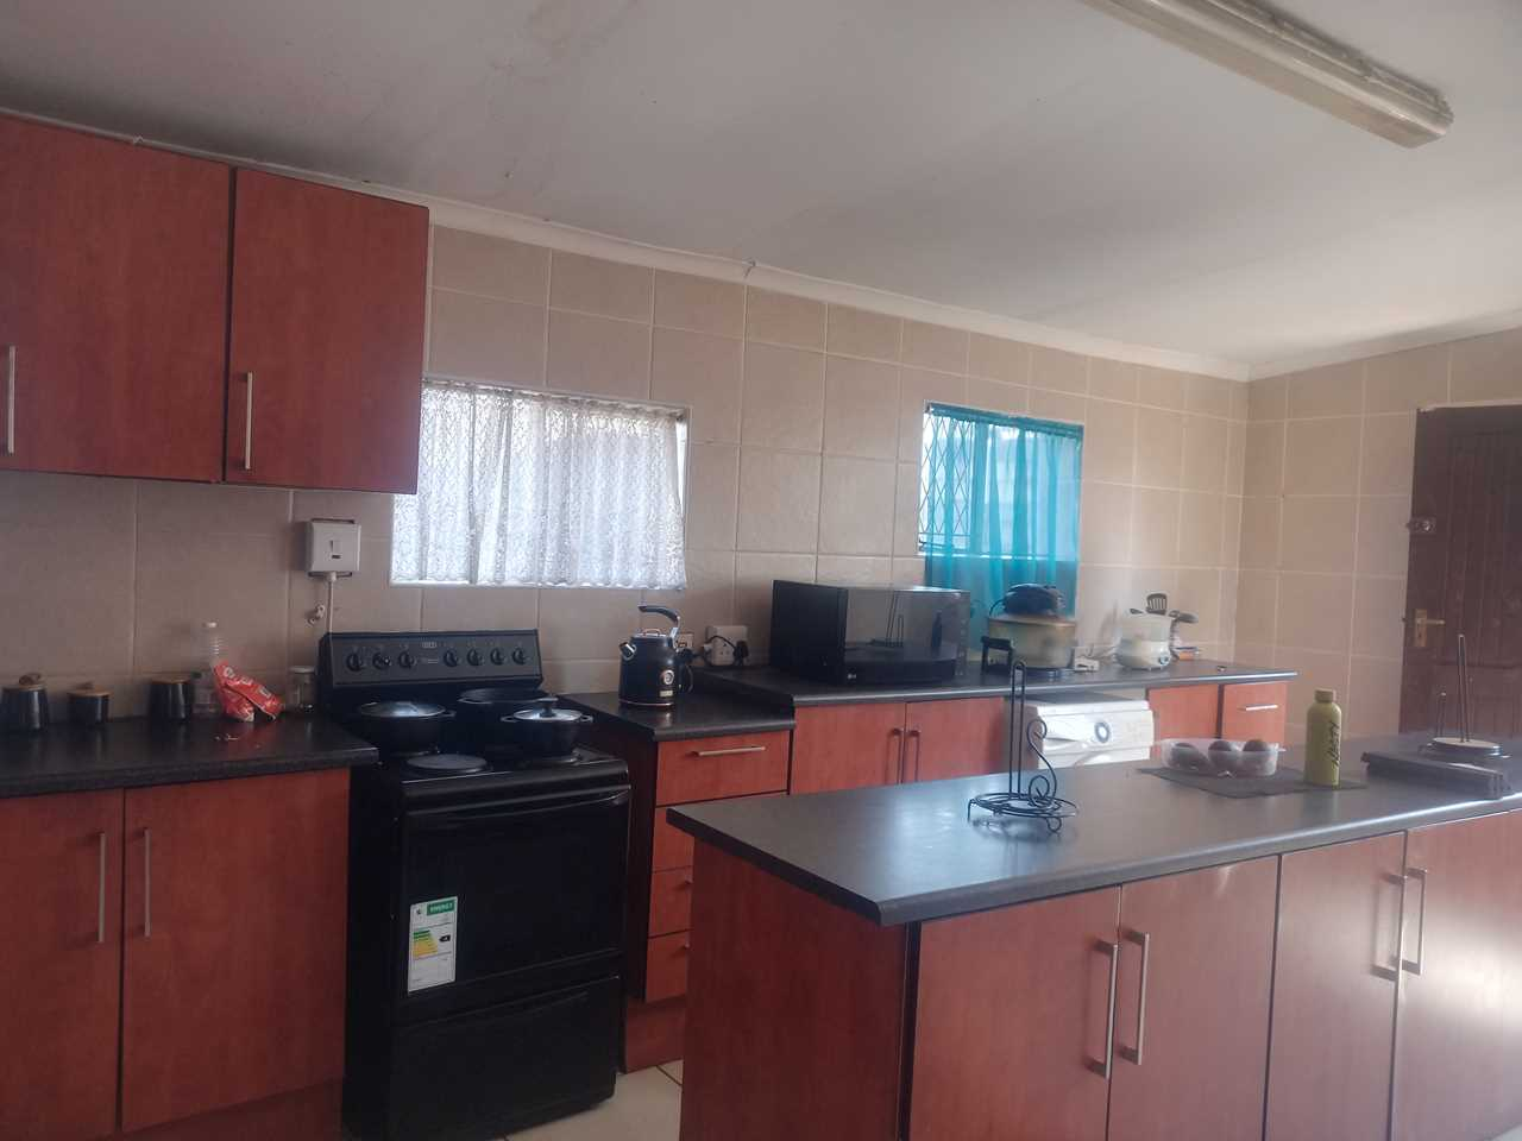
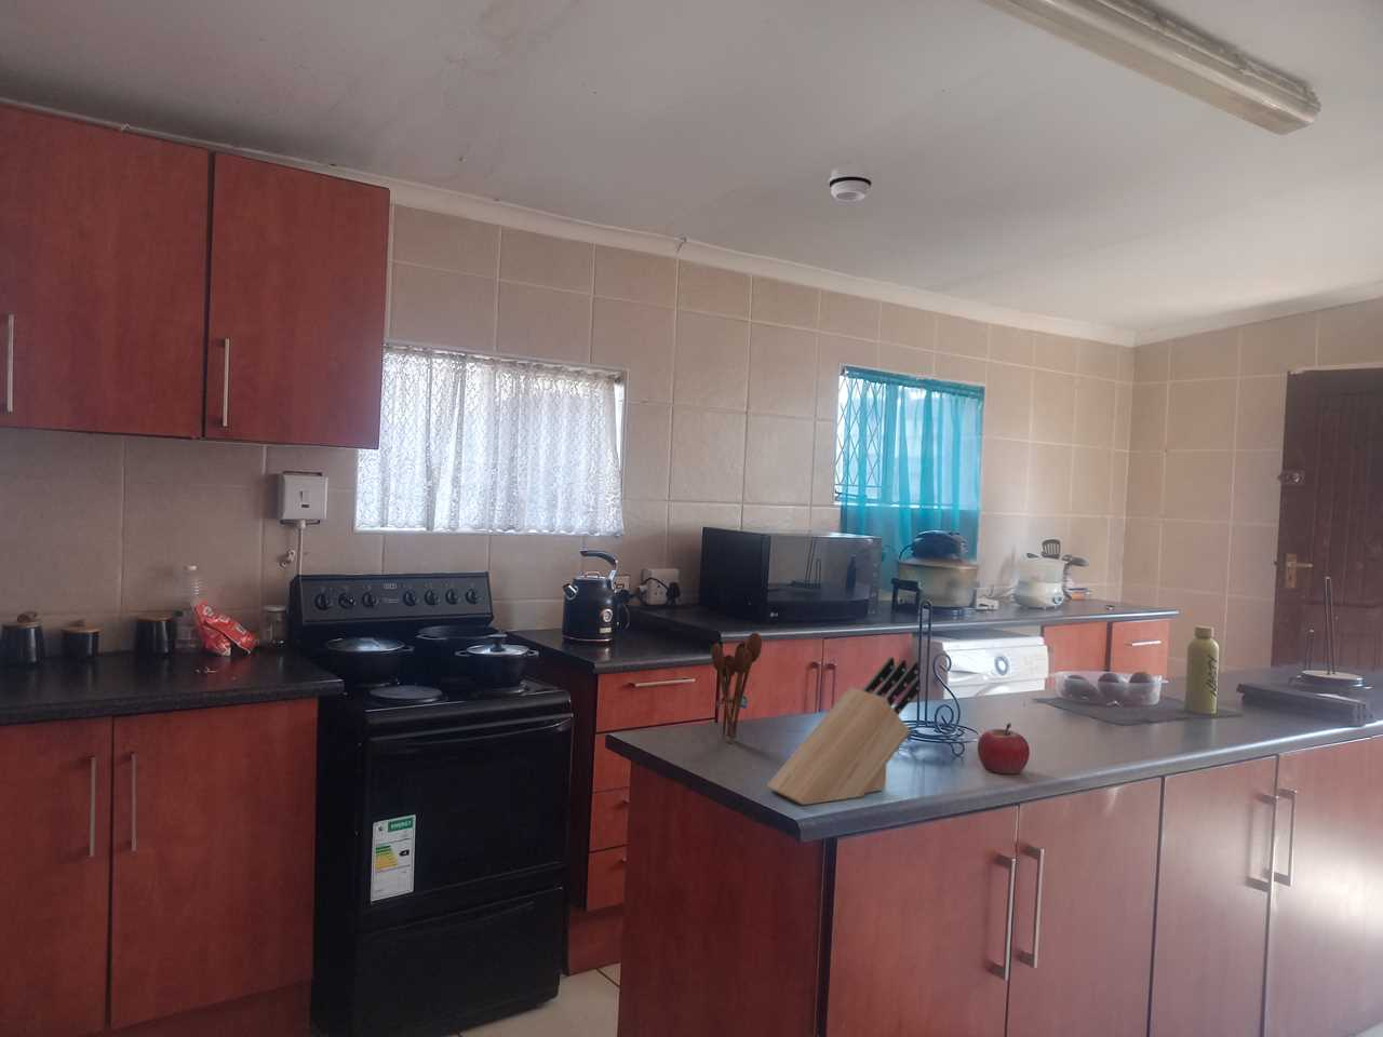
+ knife block (850, 724)
+ smoke detector (849, 184)
+ fruit (1003, 746)
+ utensil holder (736, 686)
